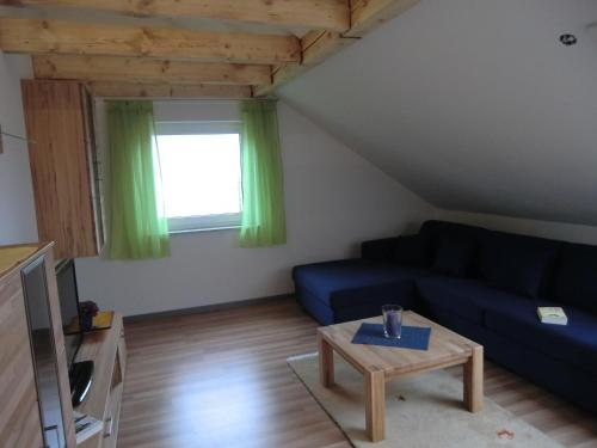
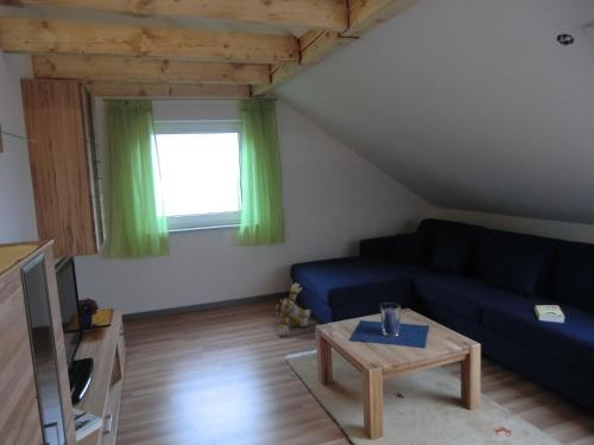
+ plush toy (291, 307)
